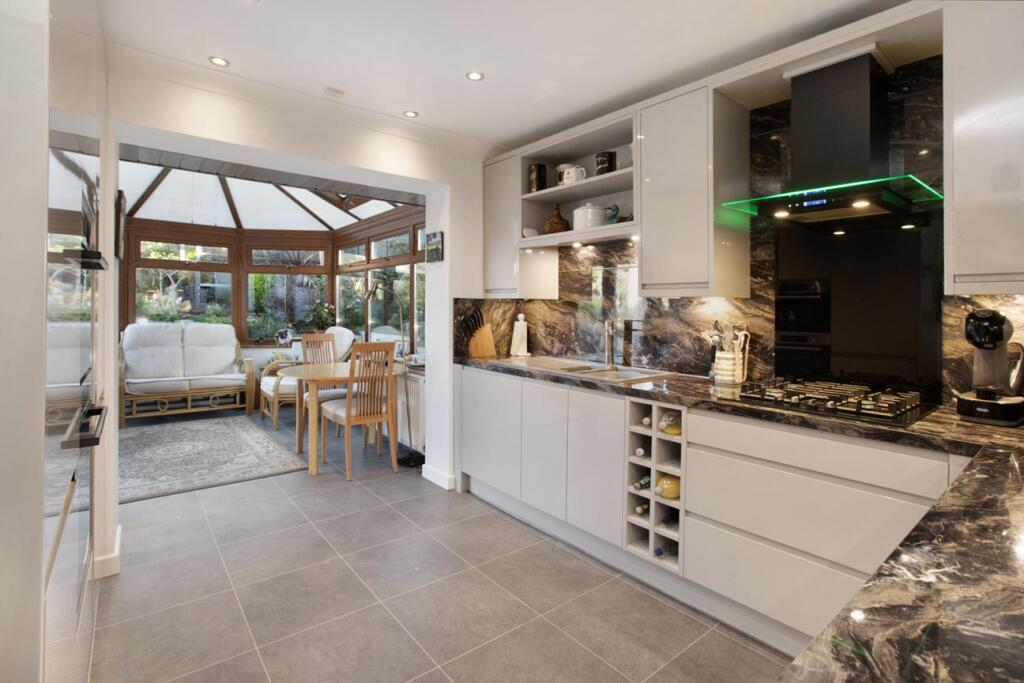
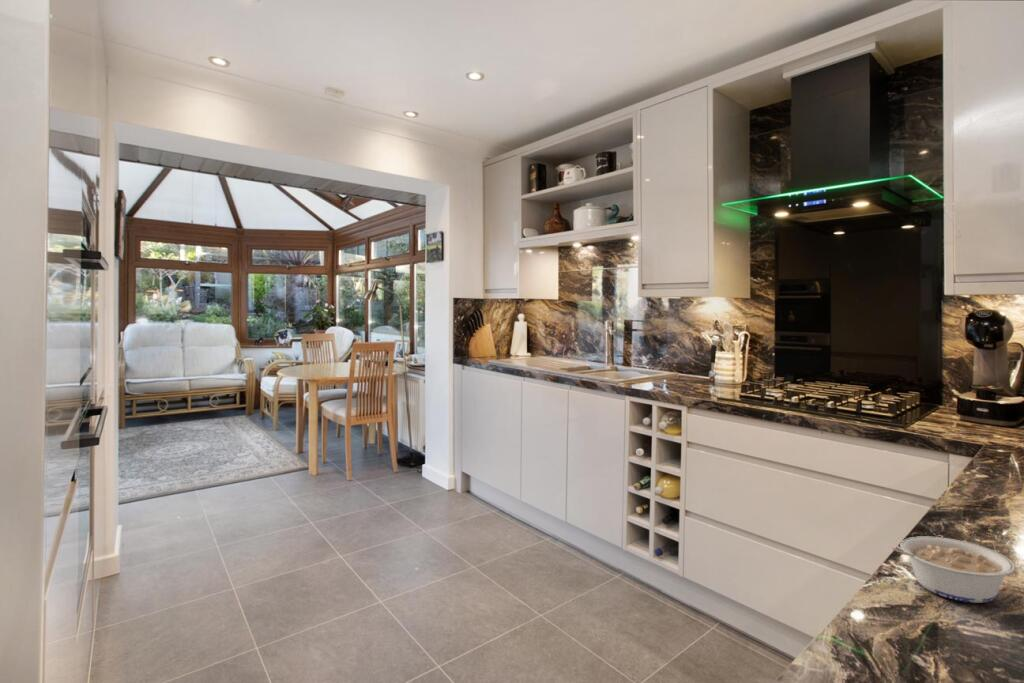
+ legume (953, 568)
